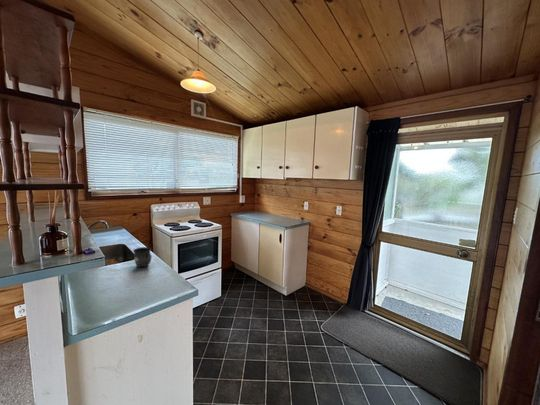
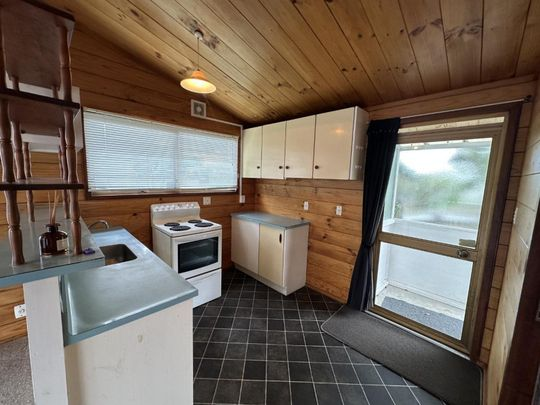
- mug (144, 258)
